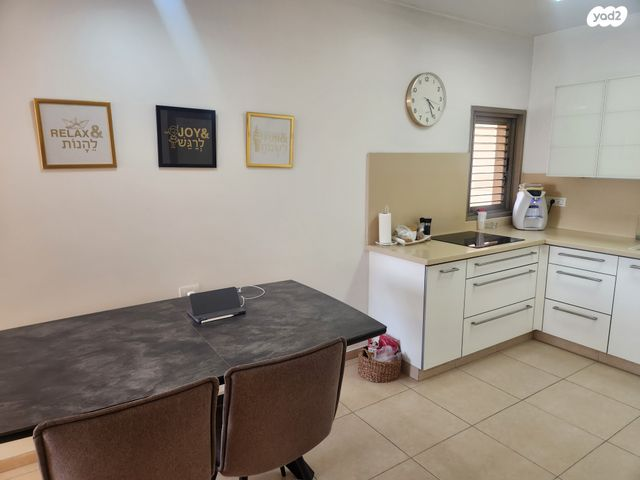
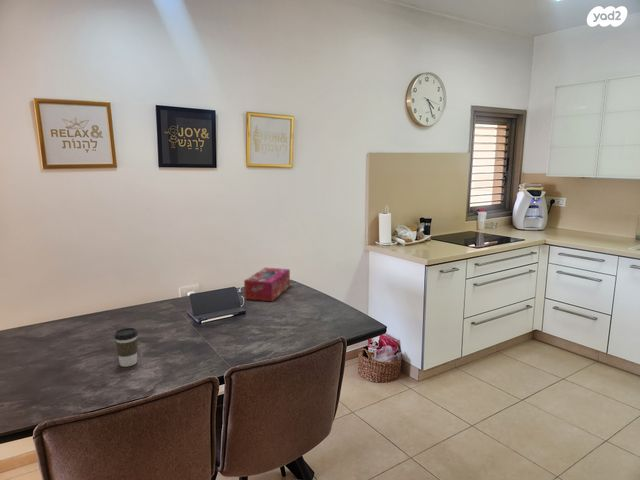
+ tissue box (268, 283)
+ coffee cup (127, 347)
